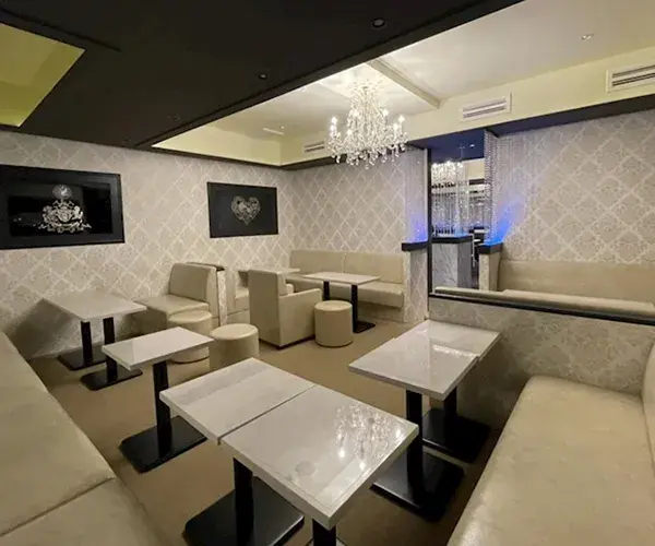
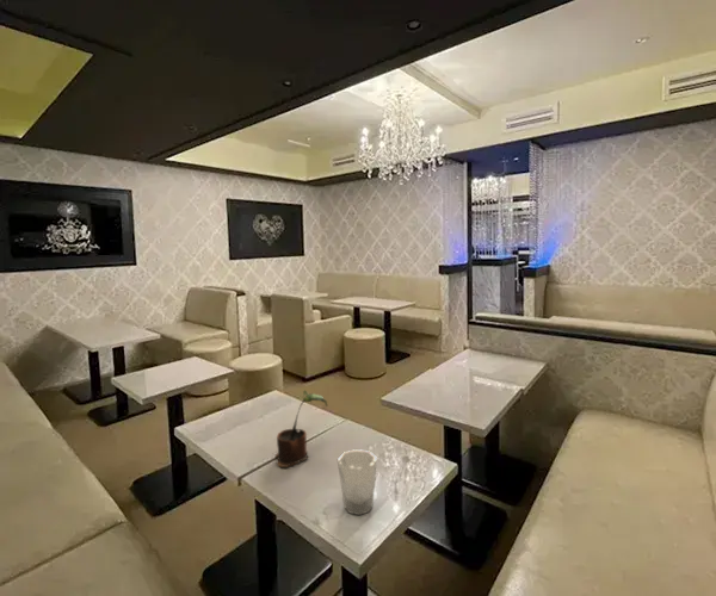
+ potted plant (296, 421)
+ drinking glass (357, 482)
